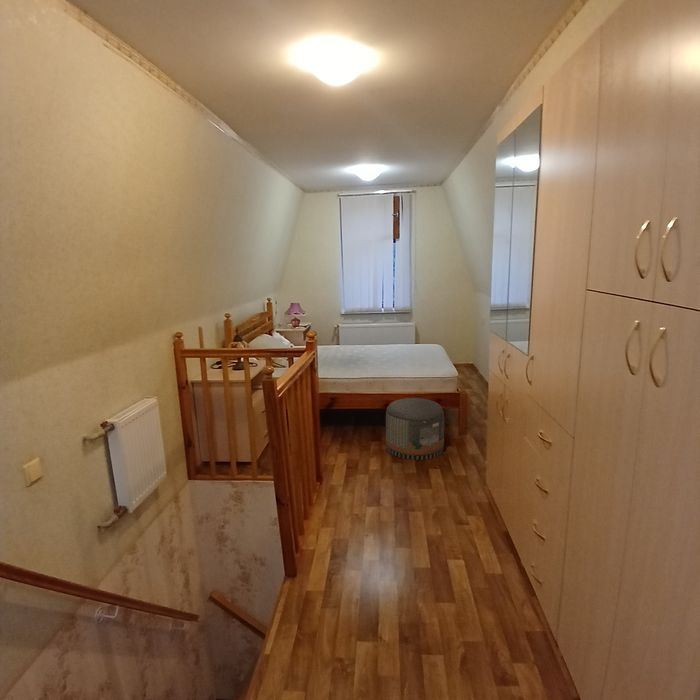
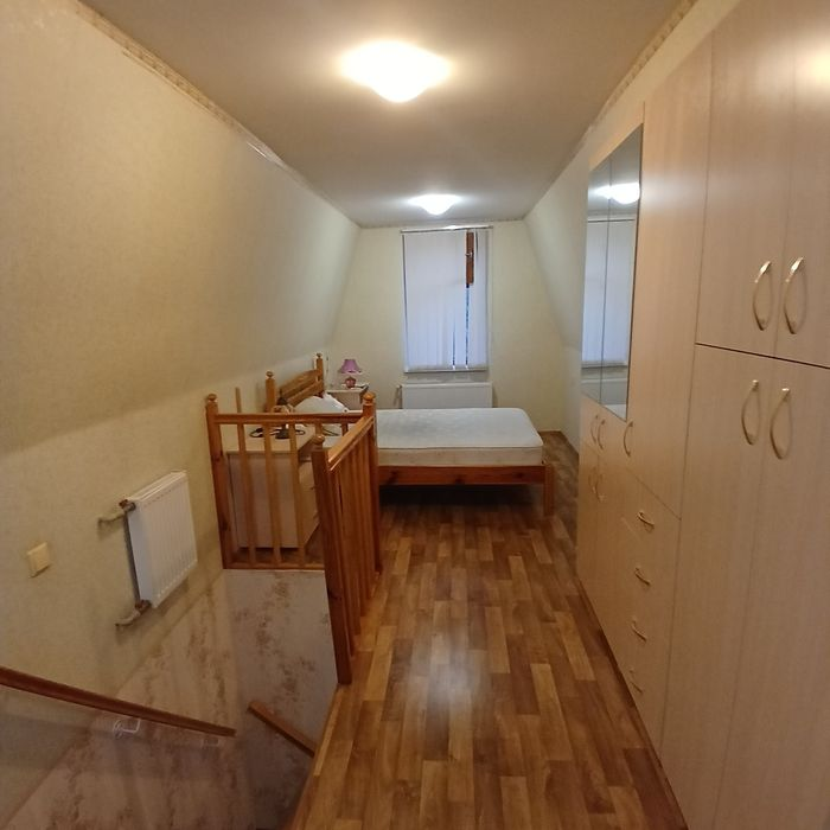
- pouf (414, 424)
